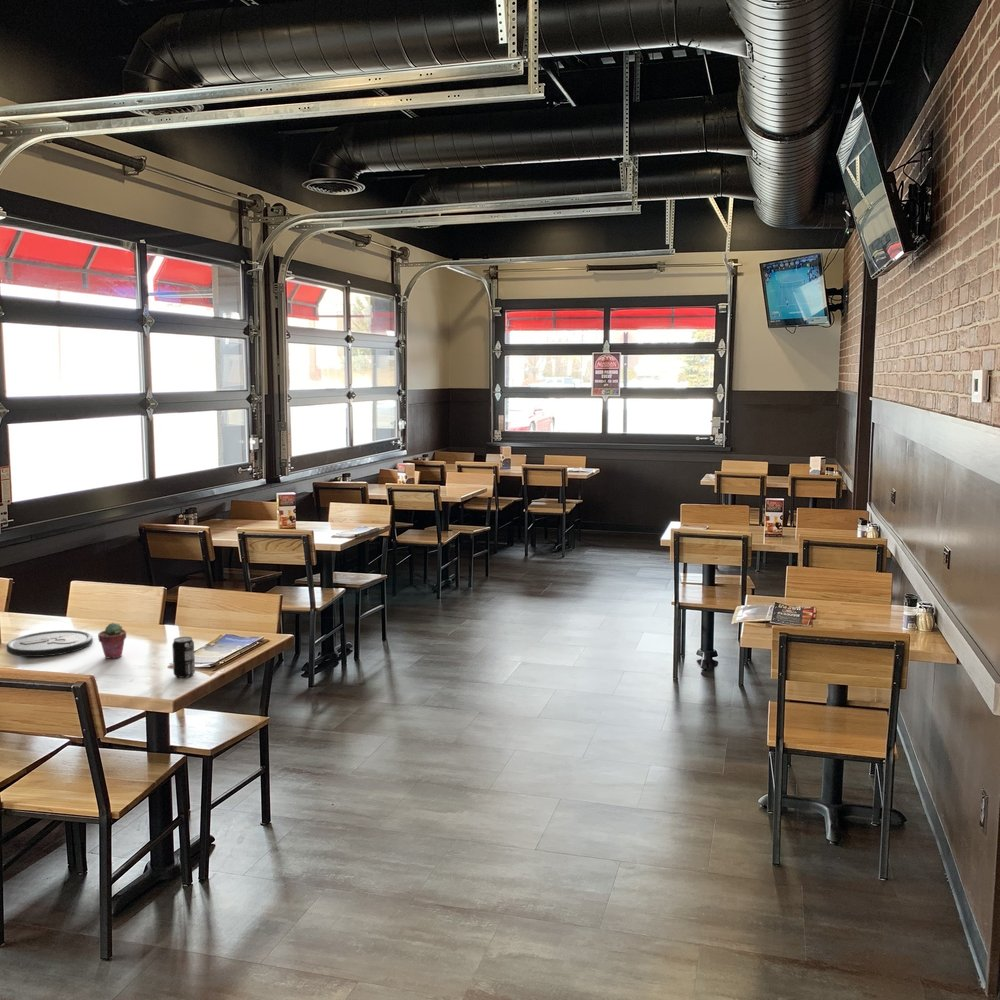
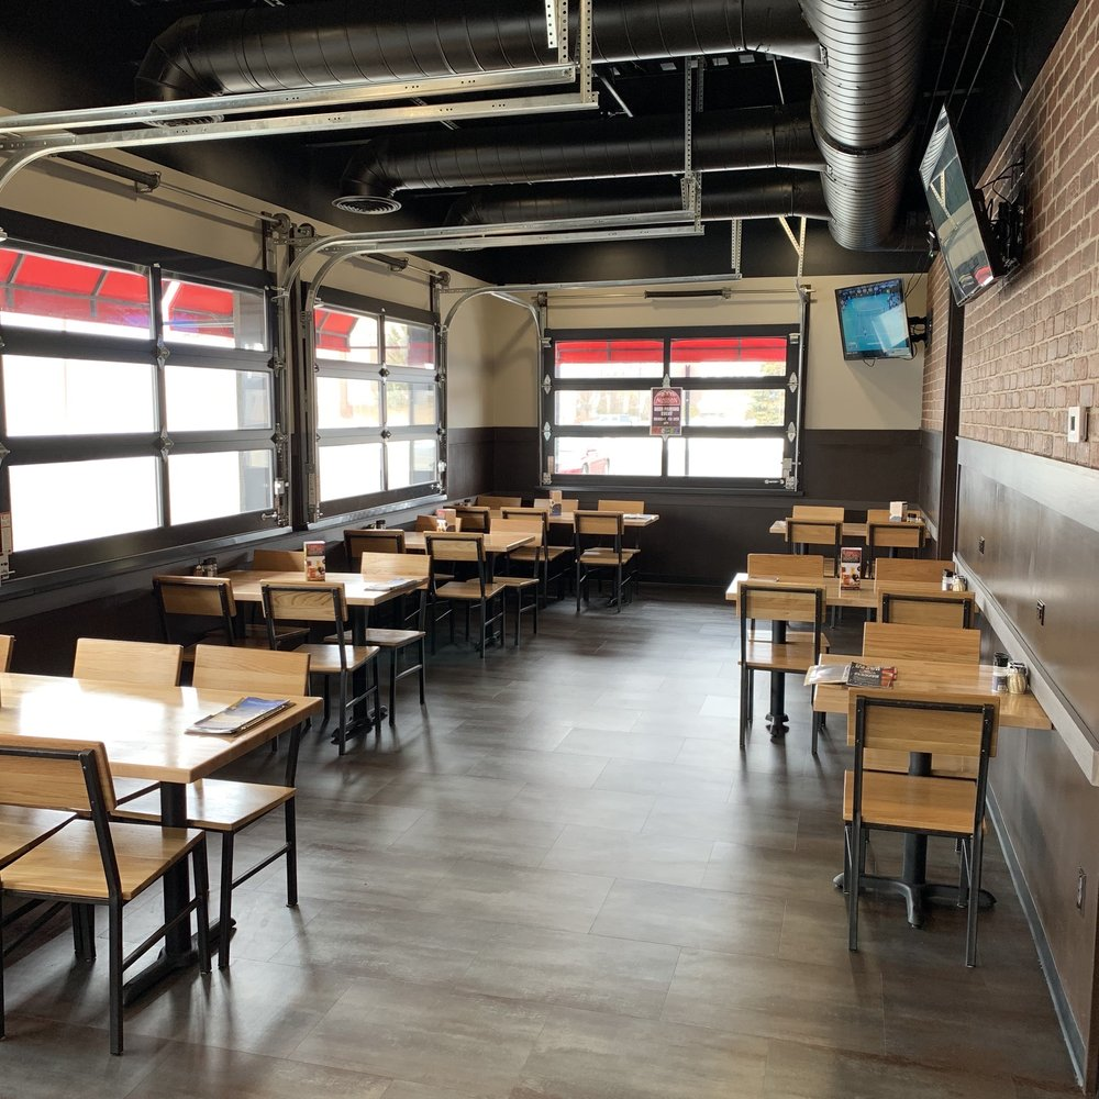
- beverage can (183, 657)
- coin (50, 643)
- potted succulent (112, 639)
